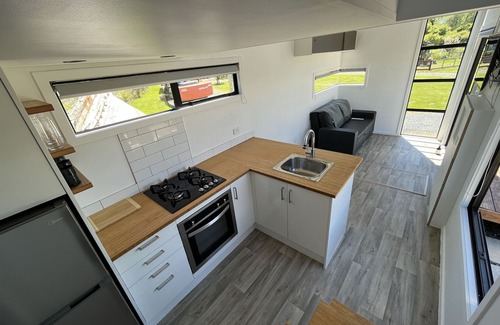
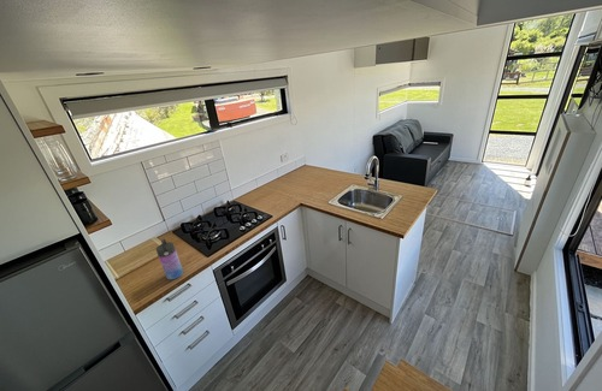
+ water bottle (169, 257)
